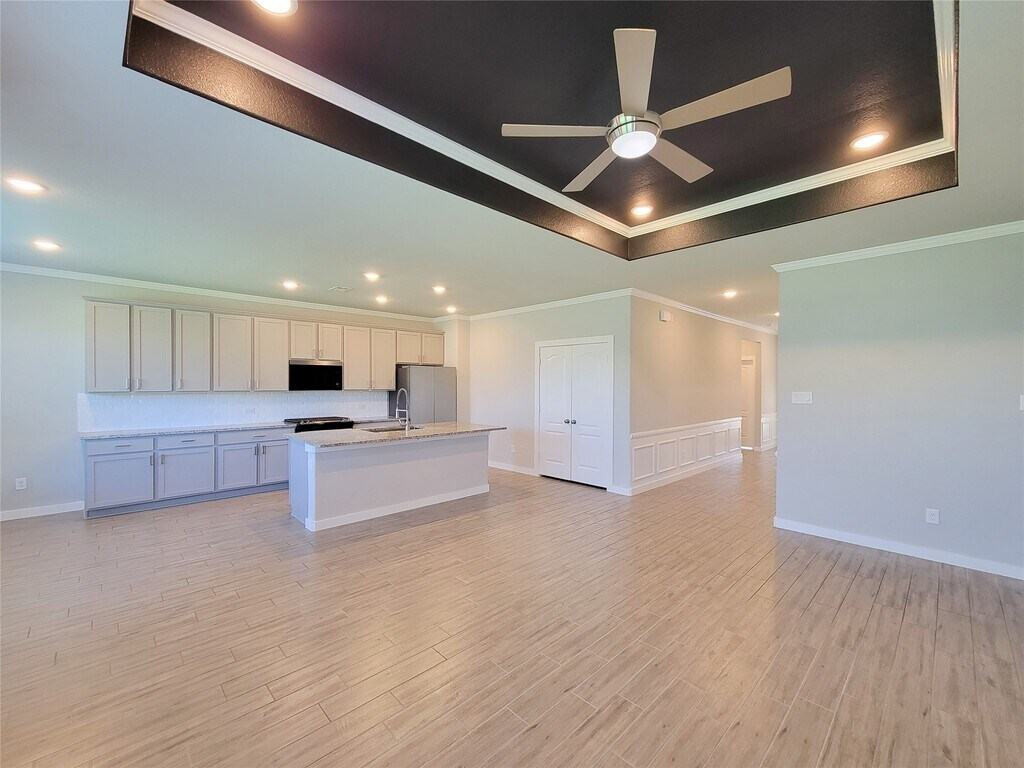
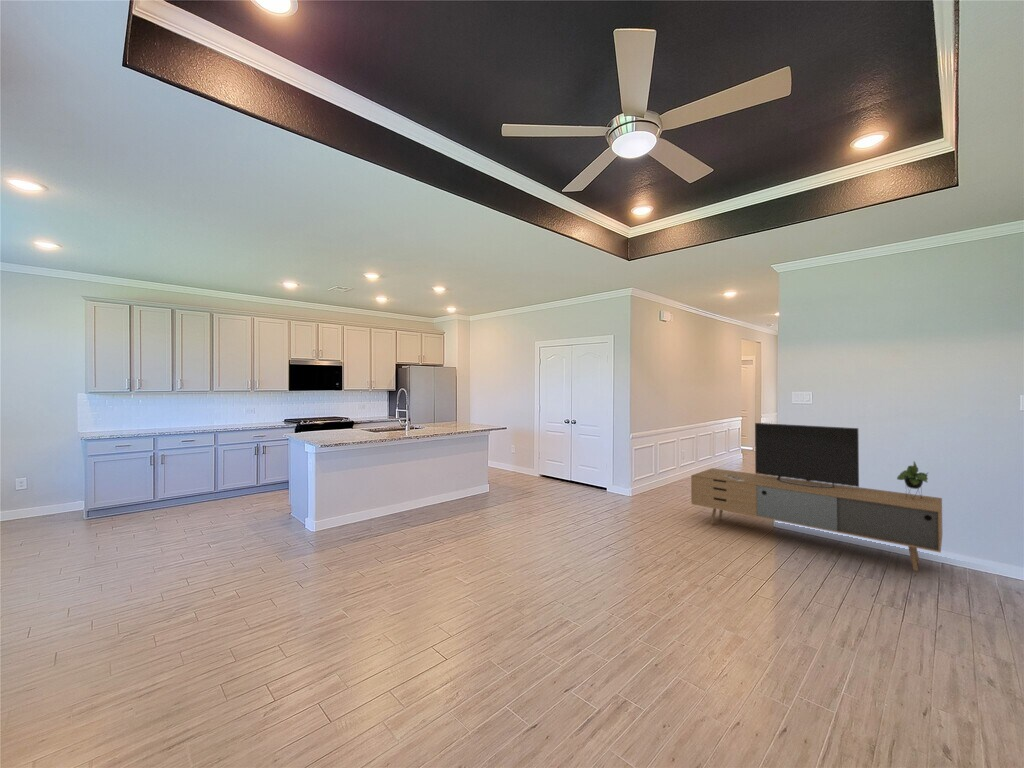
+ media console (802, 483)
